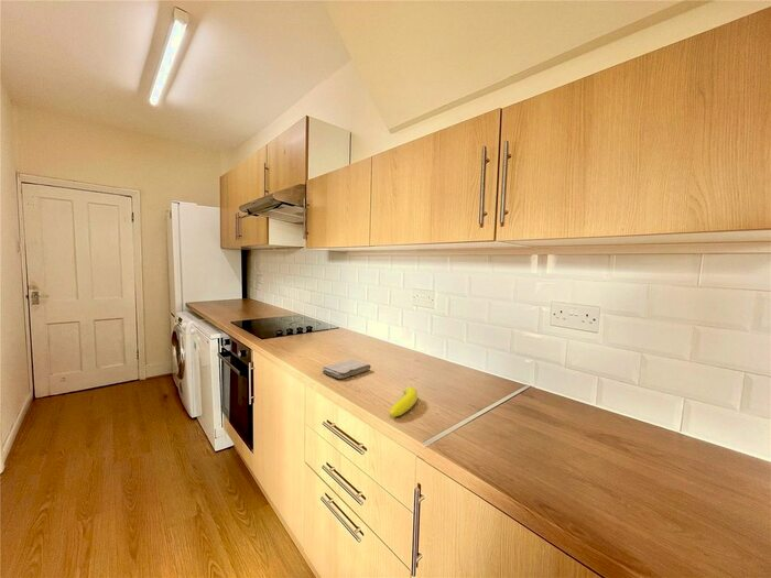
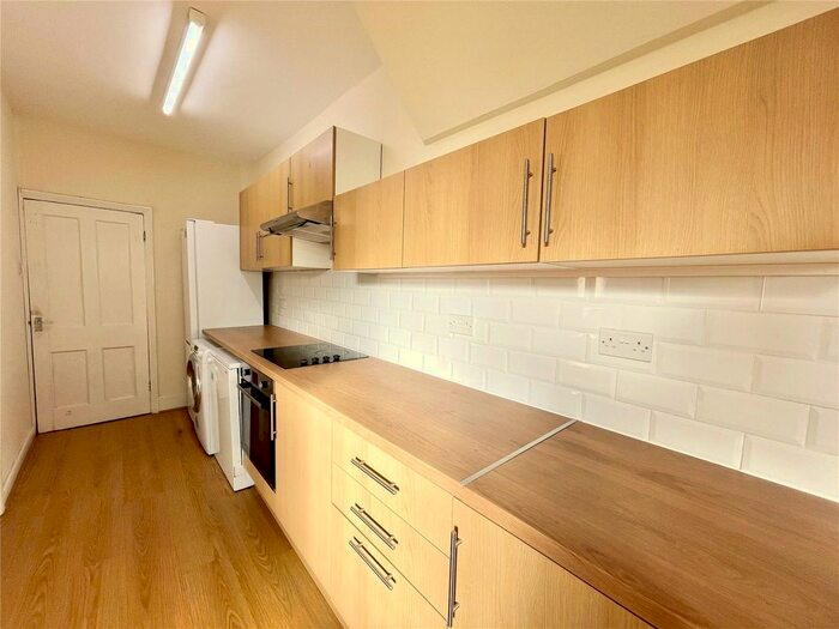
- washcloth (346, 368)
- banana (401, 399)
